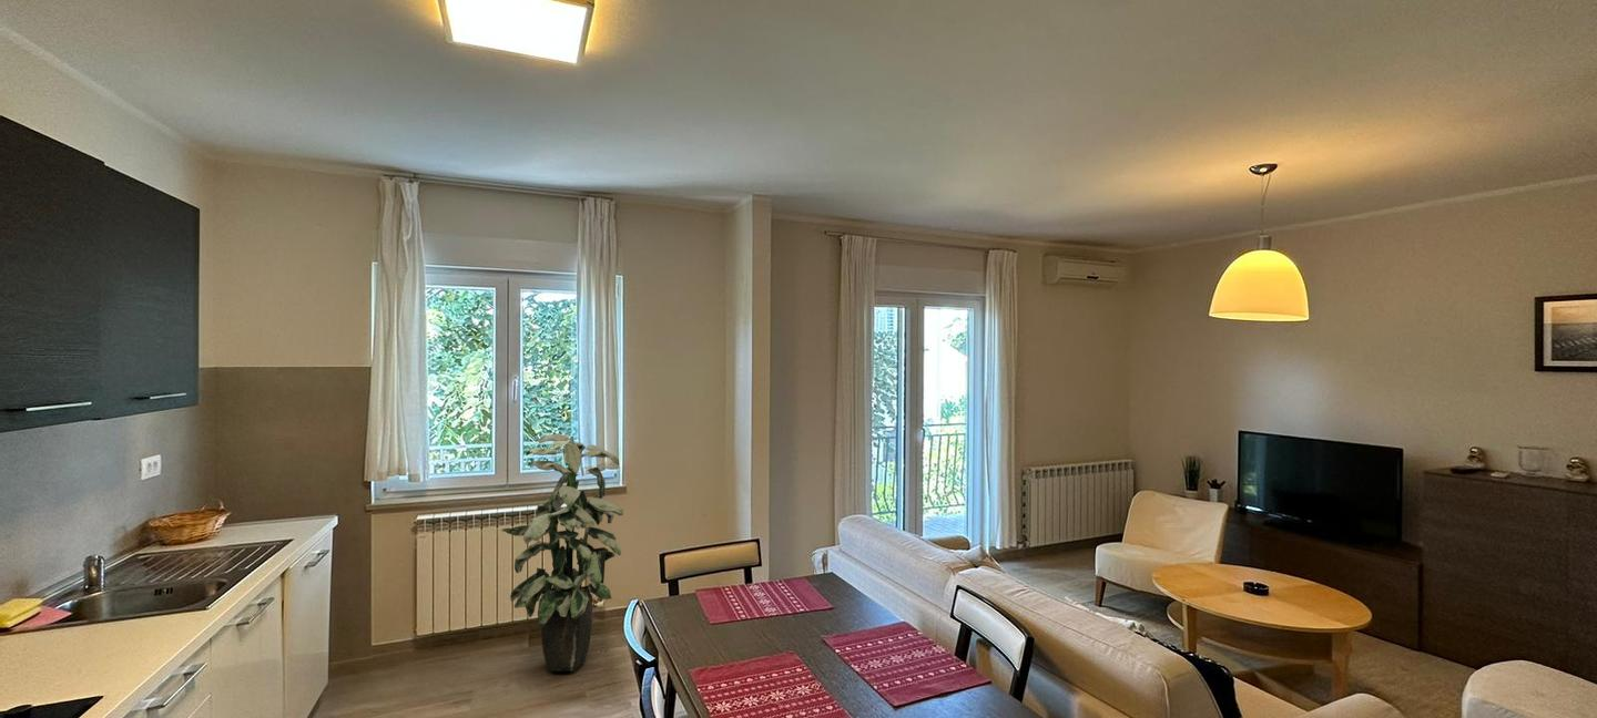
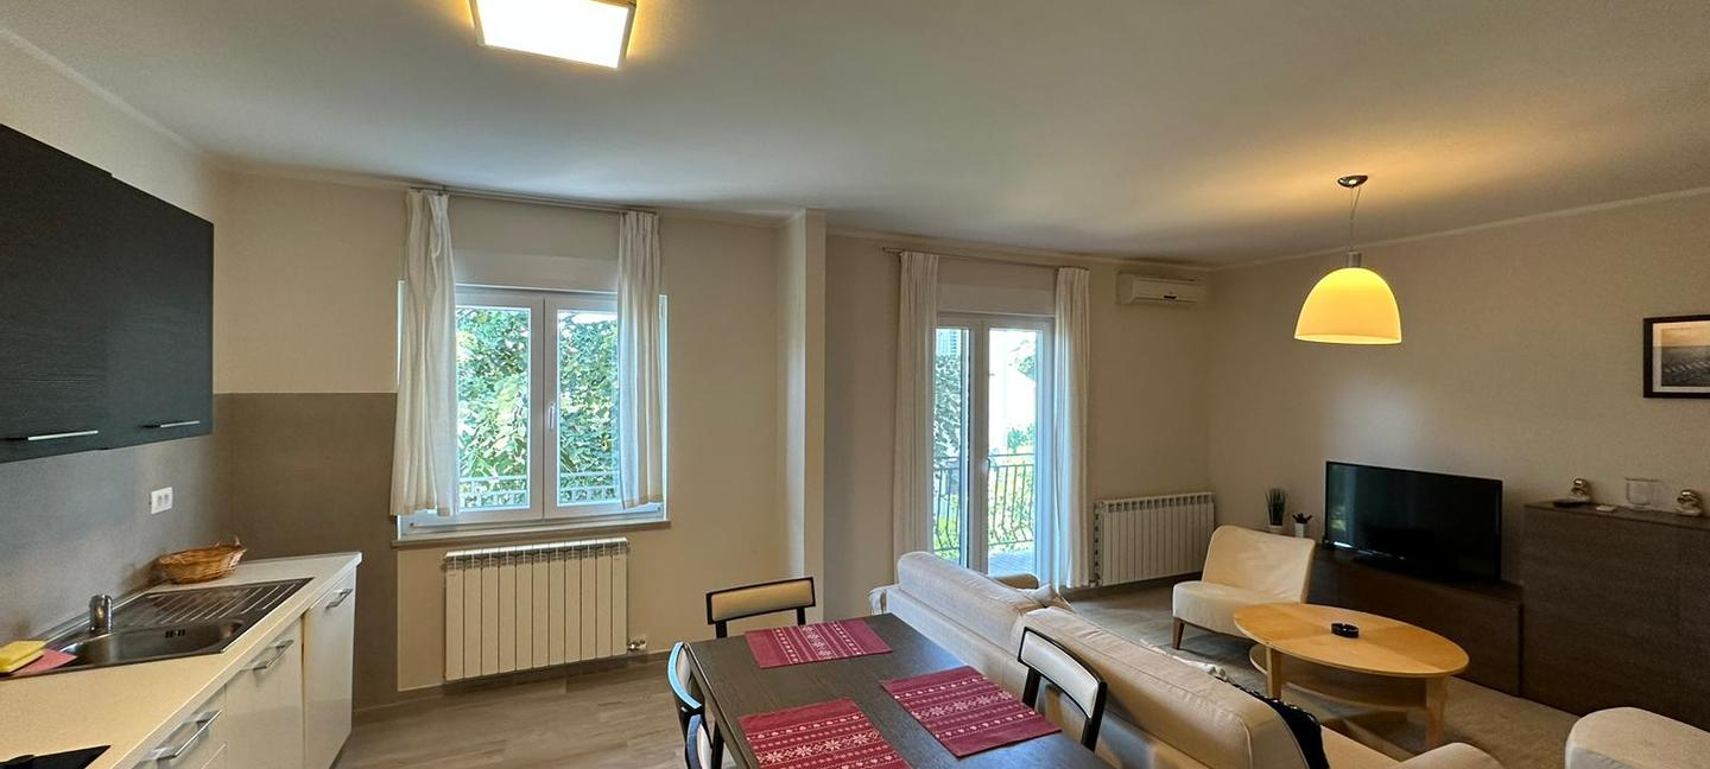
- indoor plant (563, 547)
